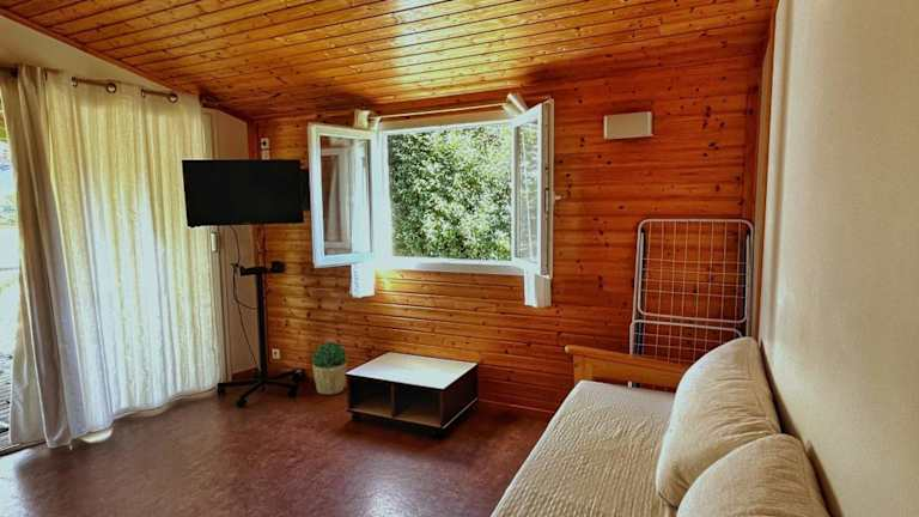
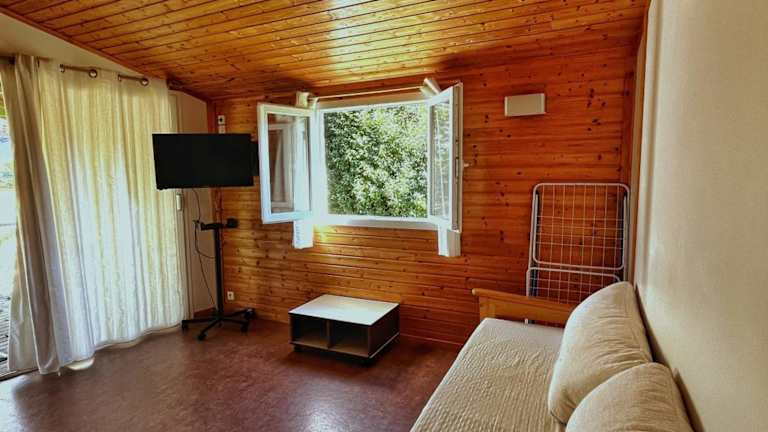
- potted plant (329, 366)
